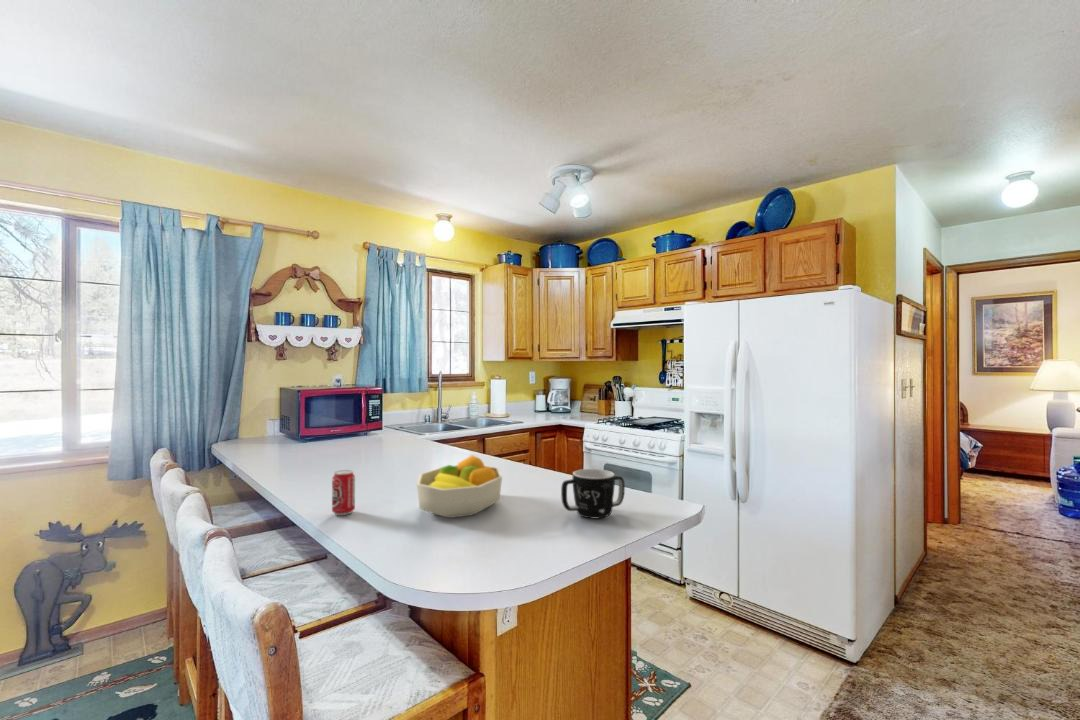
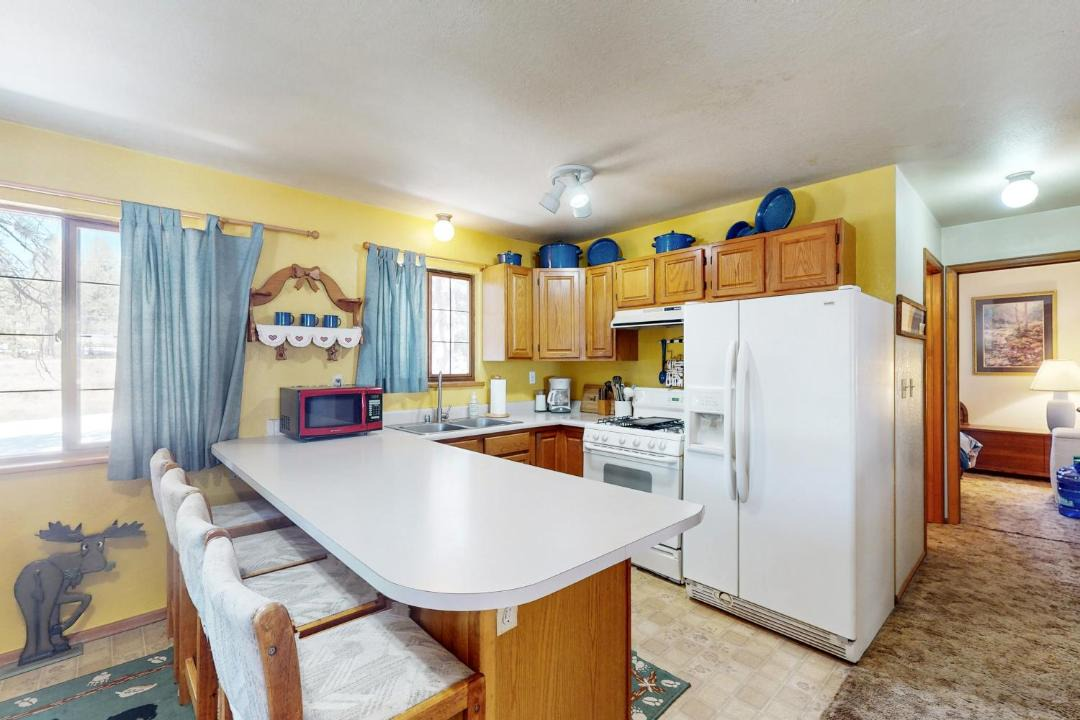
- fruit bowl (460, 483)
- beverage can (343, 492)
- mug (593, 493)
